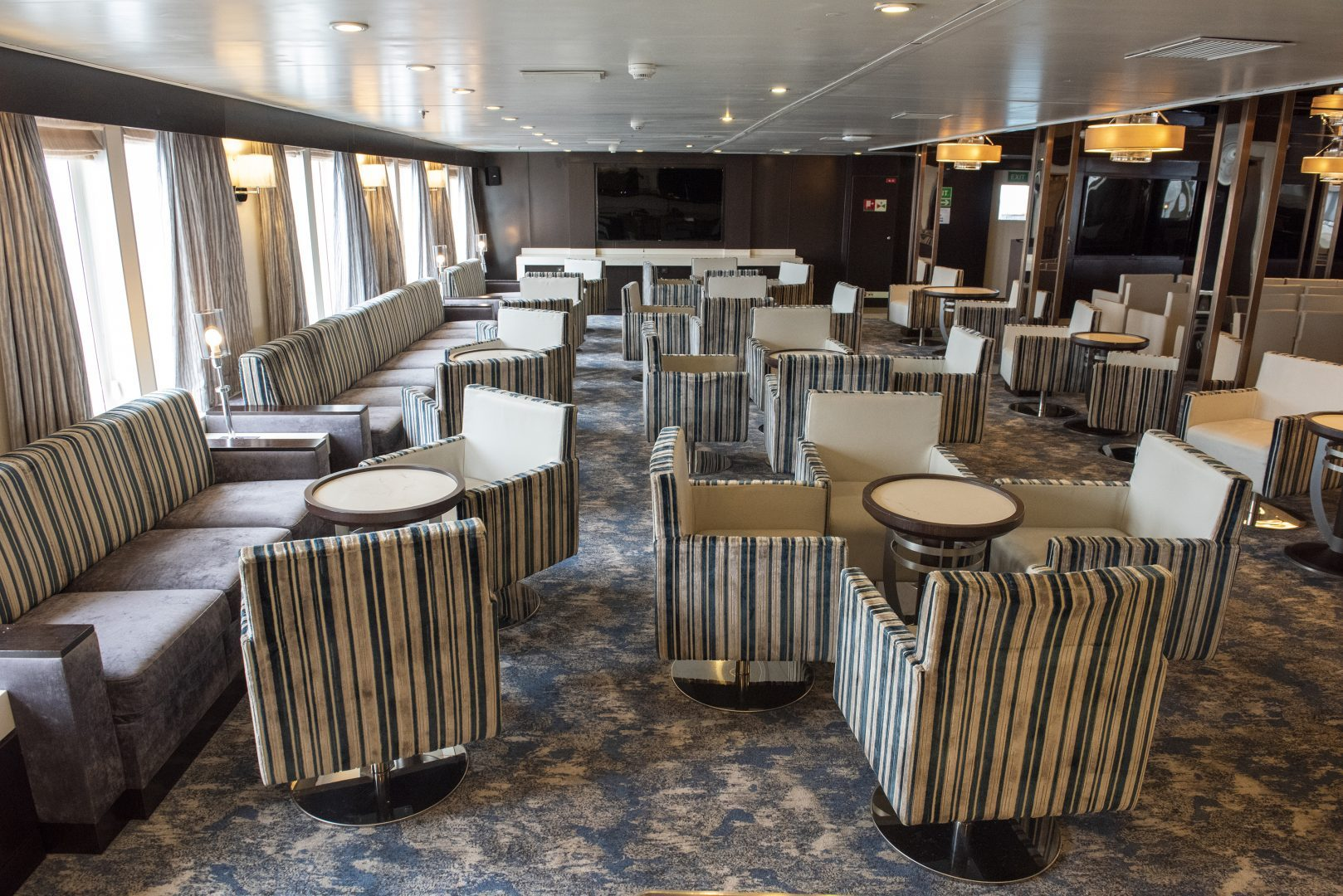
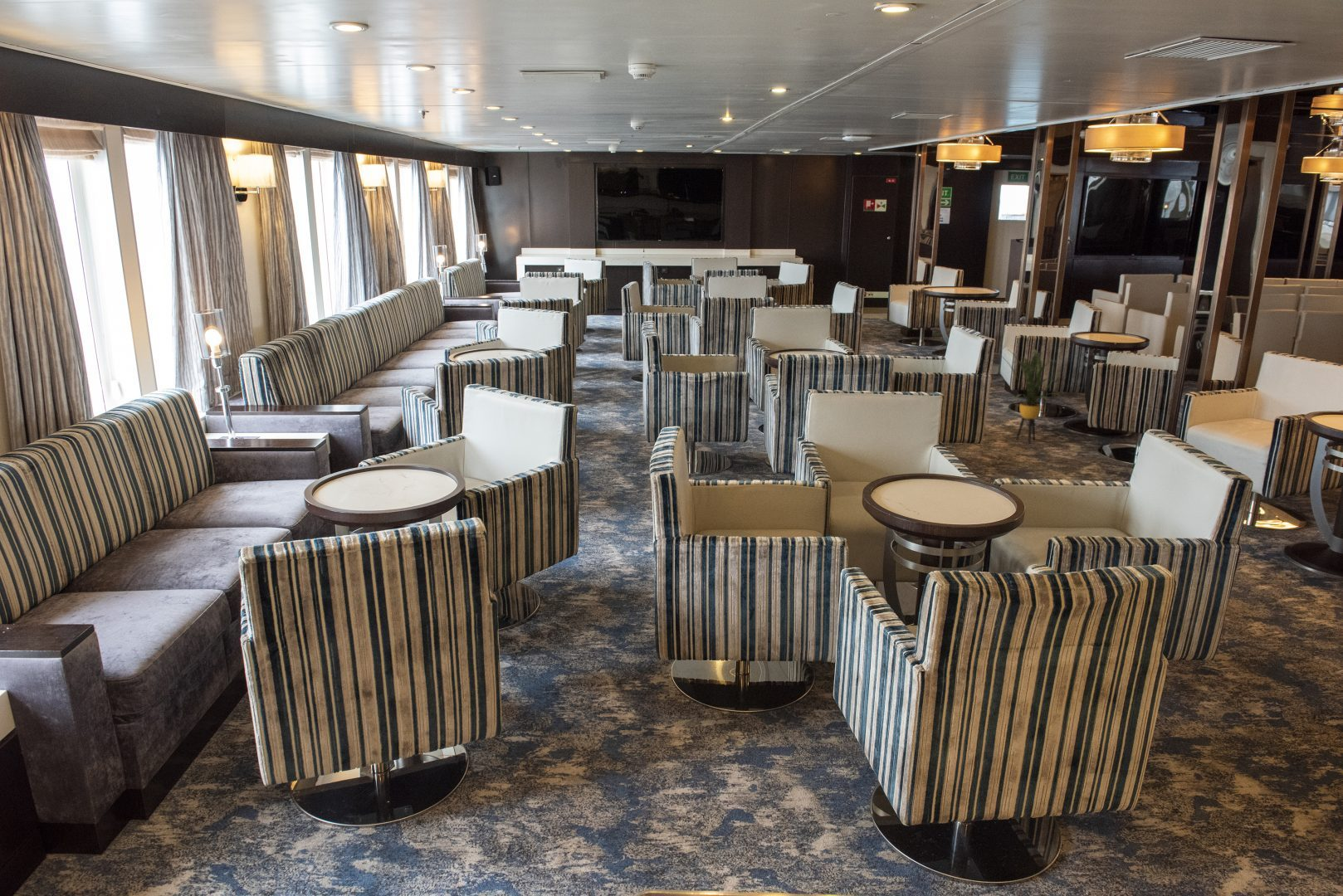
+ house plant (1028, 394)
